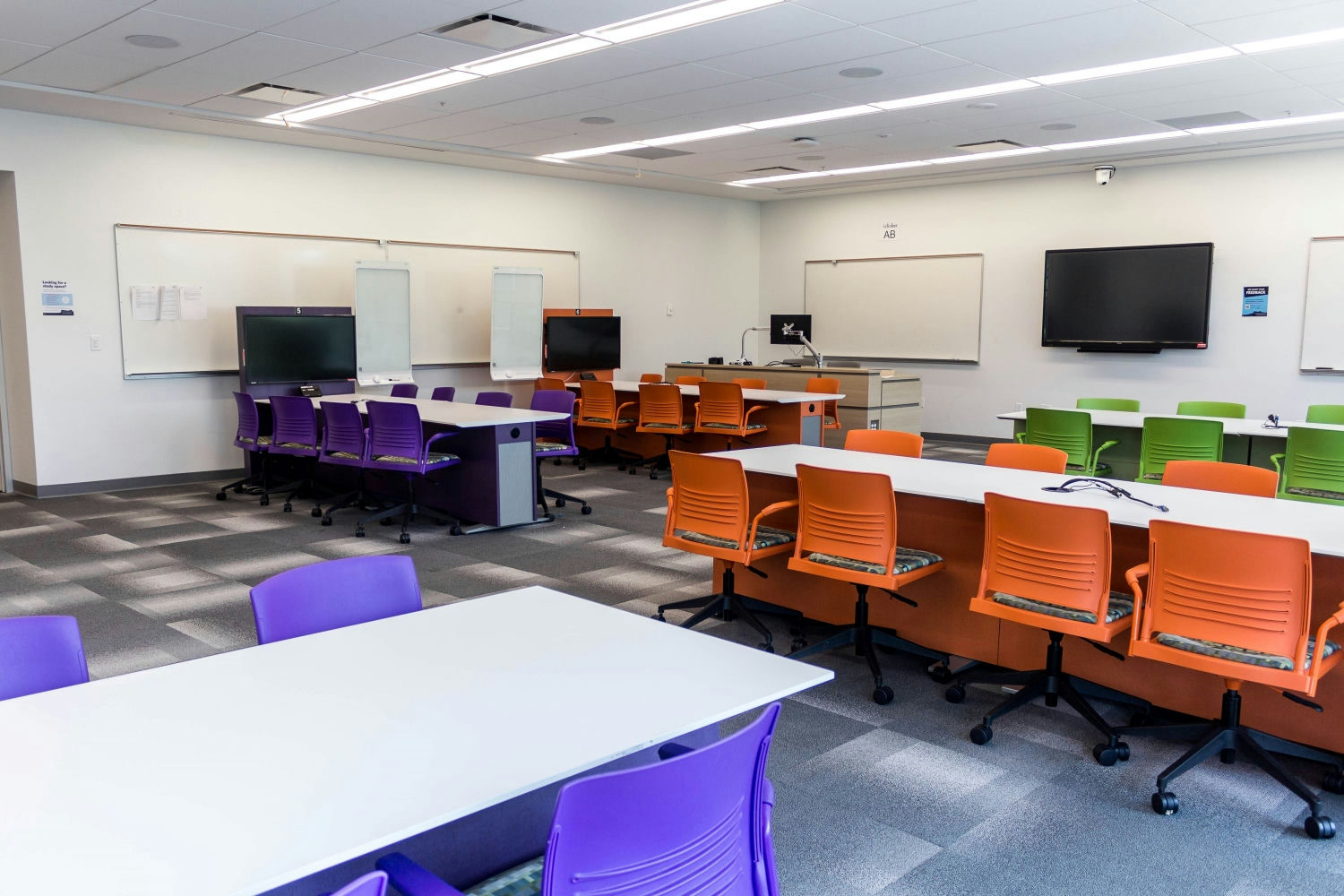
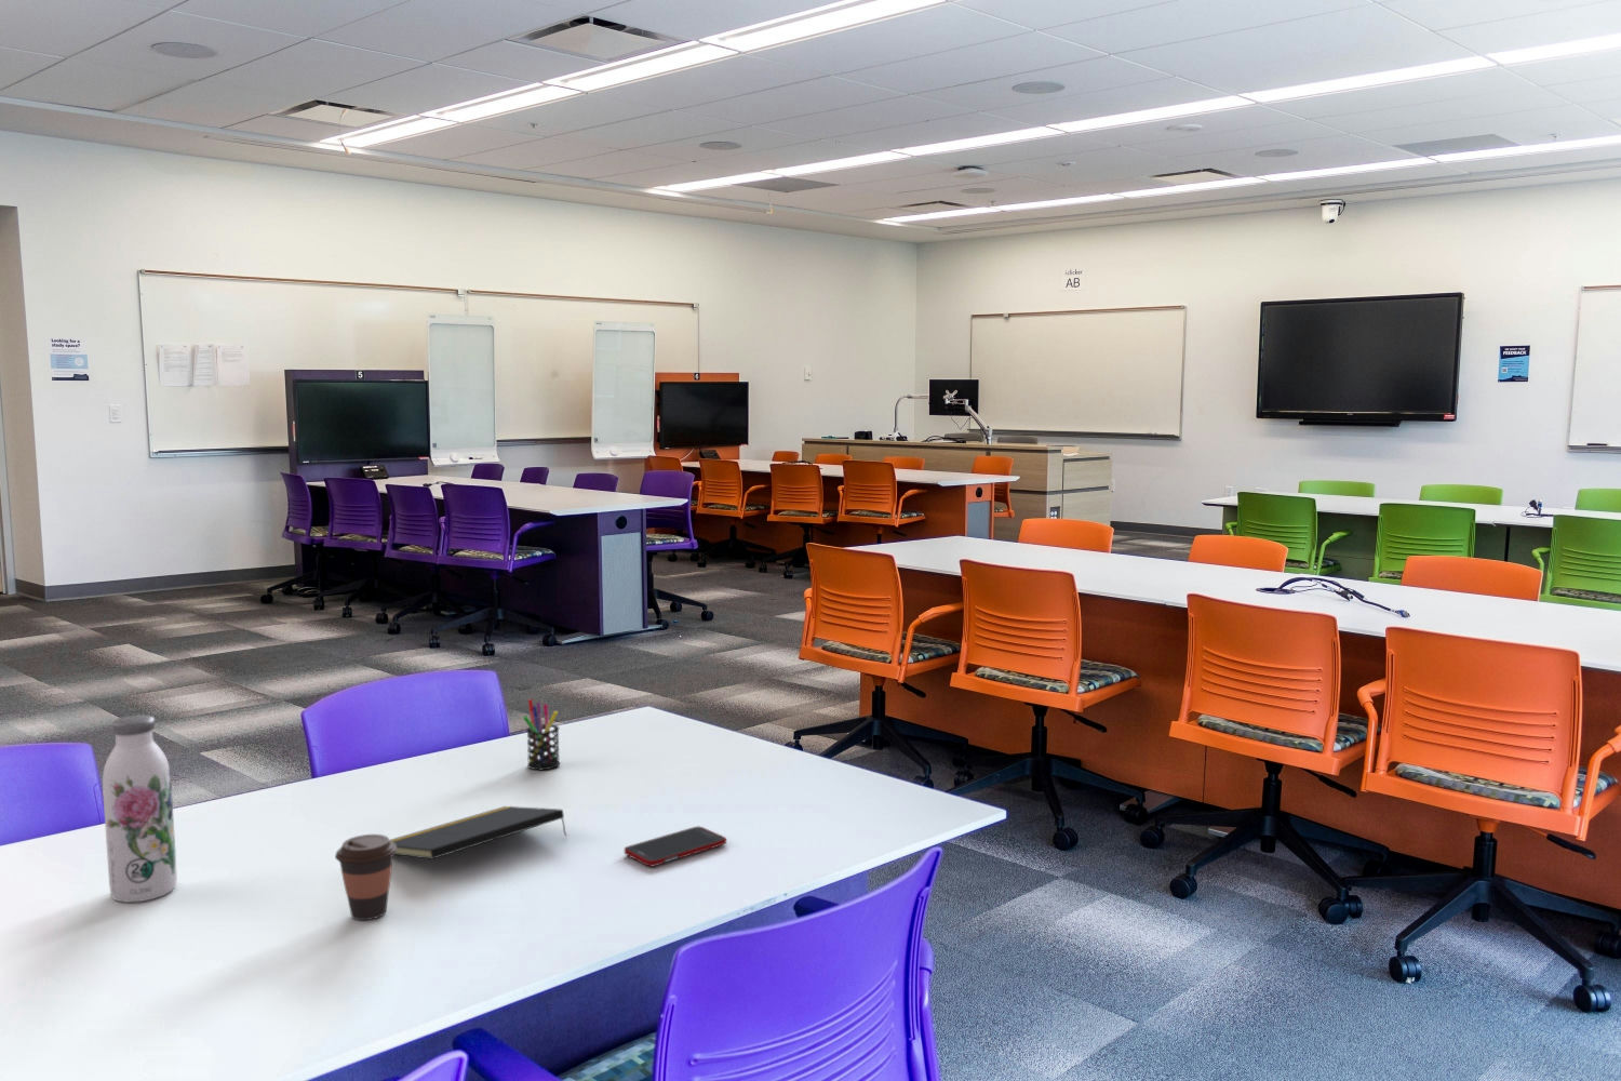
+ coffee cup (367, 878)
+ cell phone (675, 846)
+ pen holder (538, 734)
+ notepad (472, 830)
+ water bottle (139, 806)
